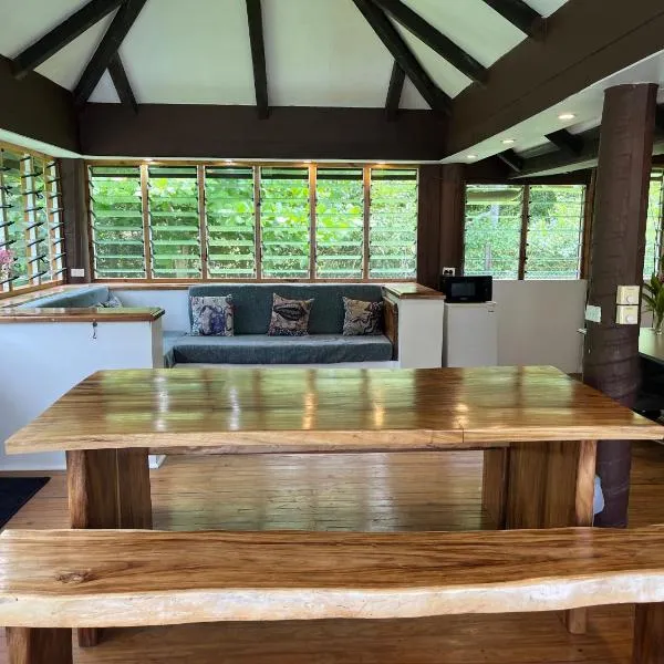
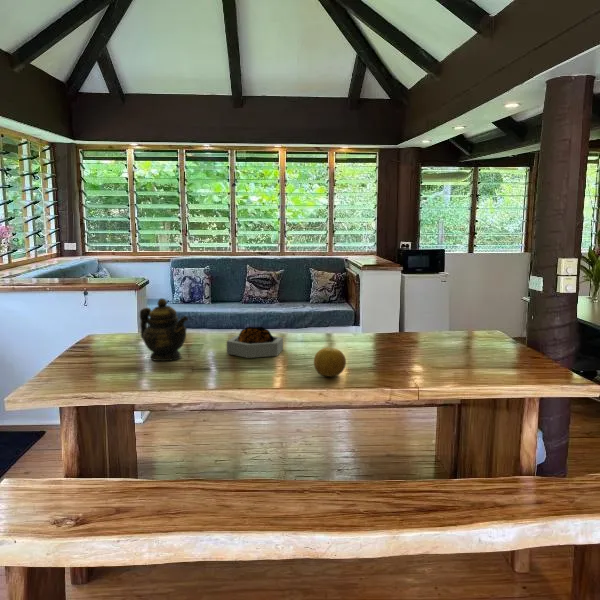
+ teapot (163, 328)
+ fruit (329, 362)
+ decorative bowl (255, 338)
